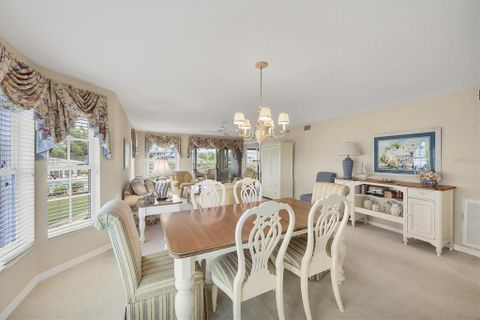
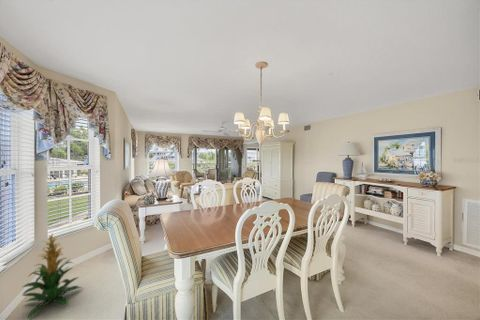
+ indoor plant (51, 267)
